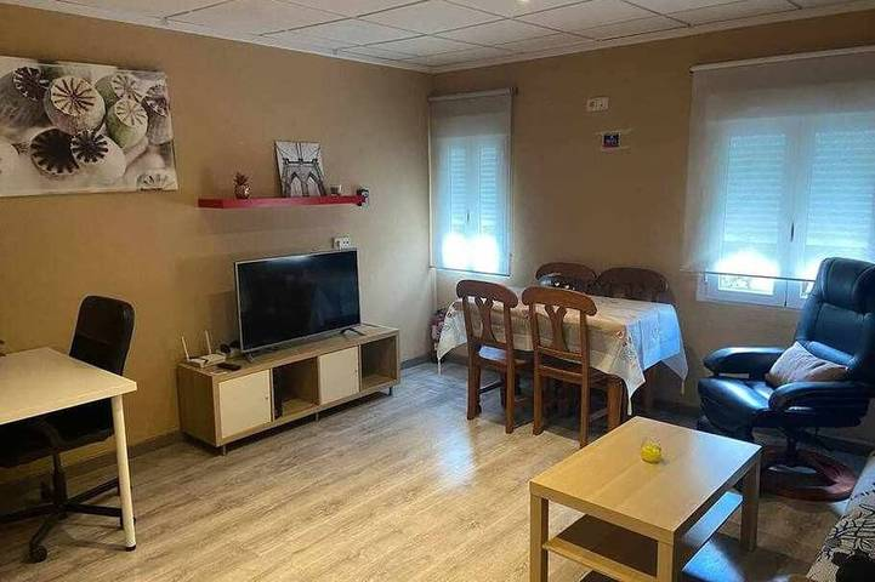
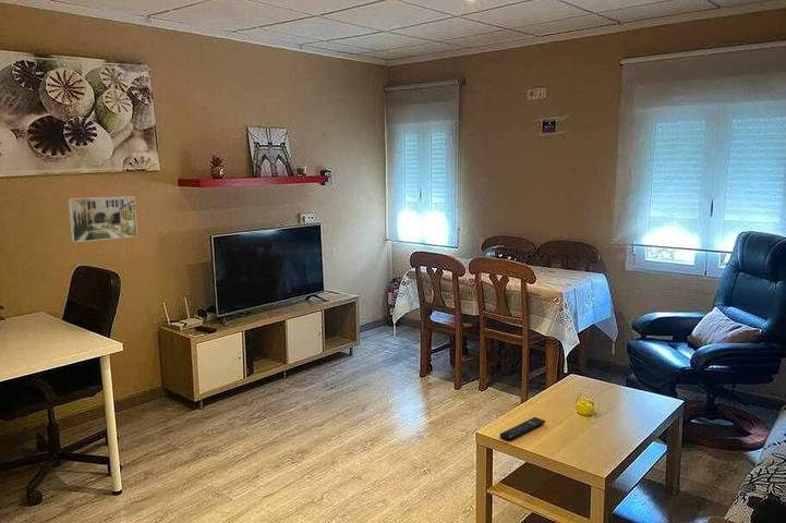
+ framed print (104, 218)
+ remote control (522, 428)
